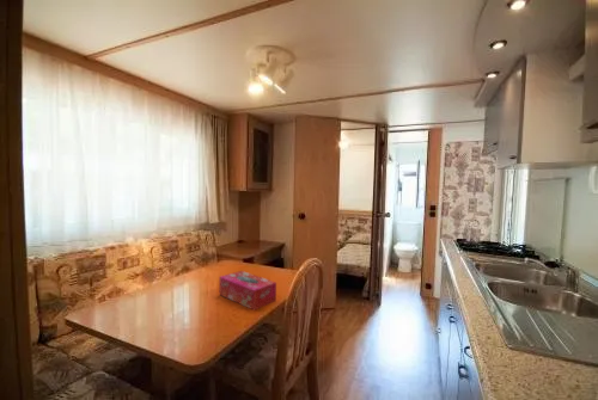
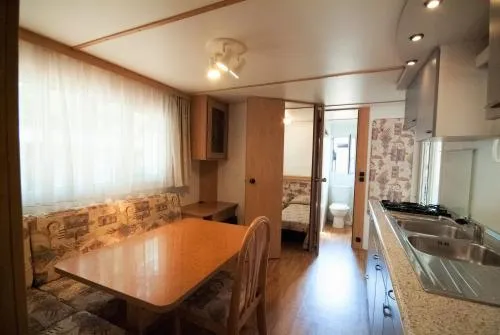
- tissue box (246, 288)
